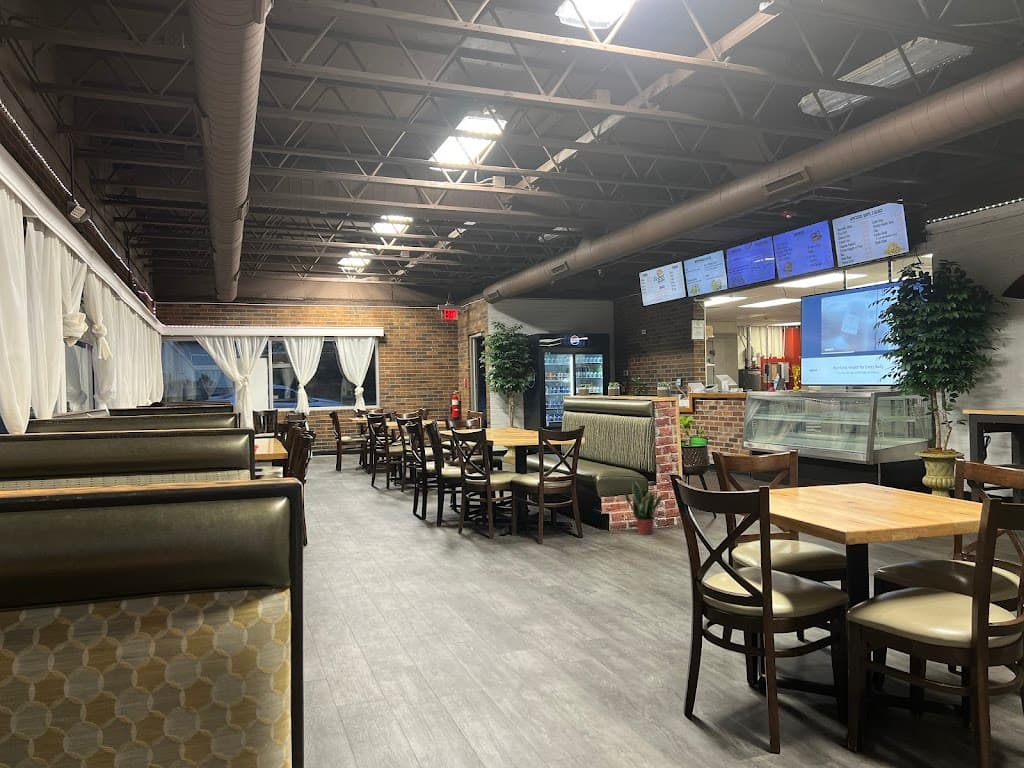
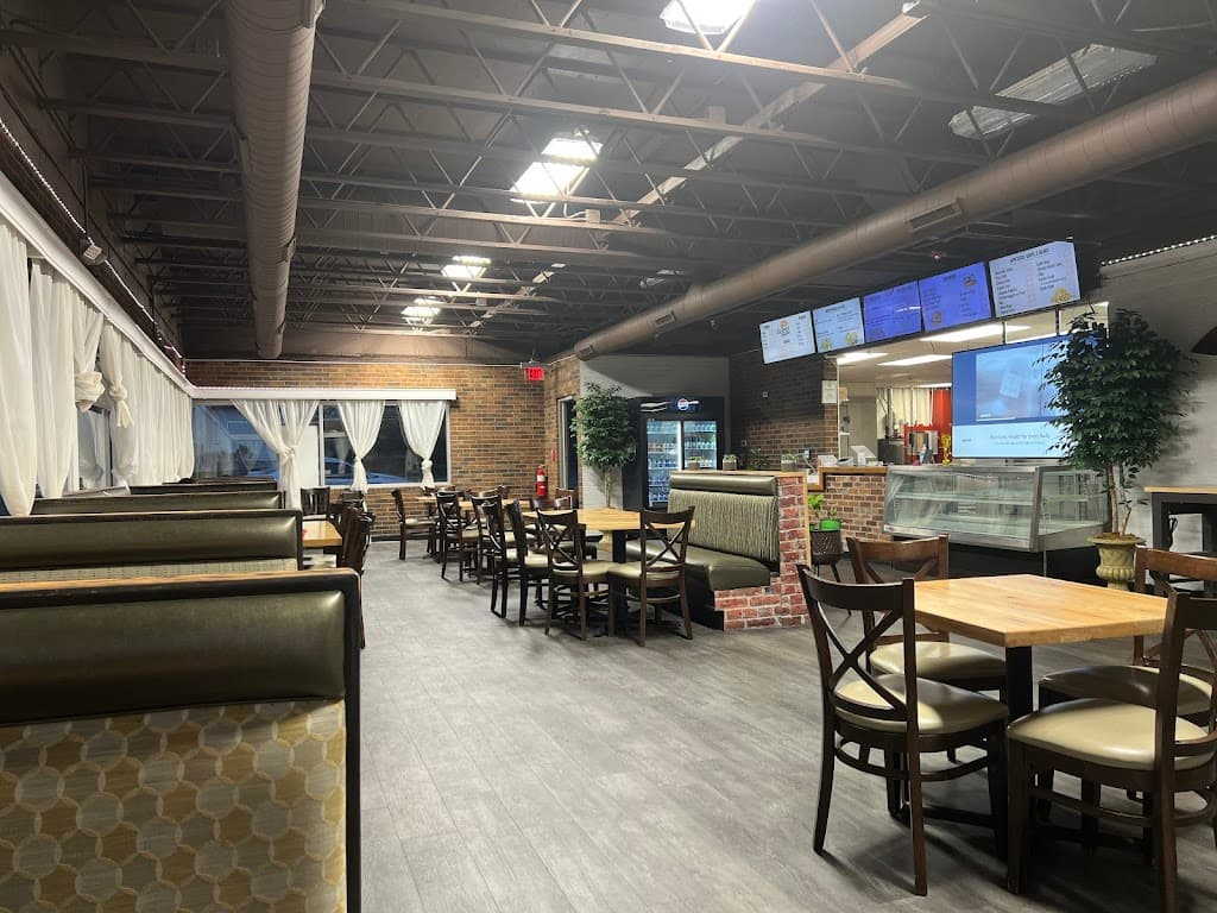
- potted plant (646, 505)
